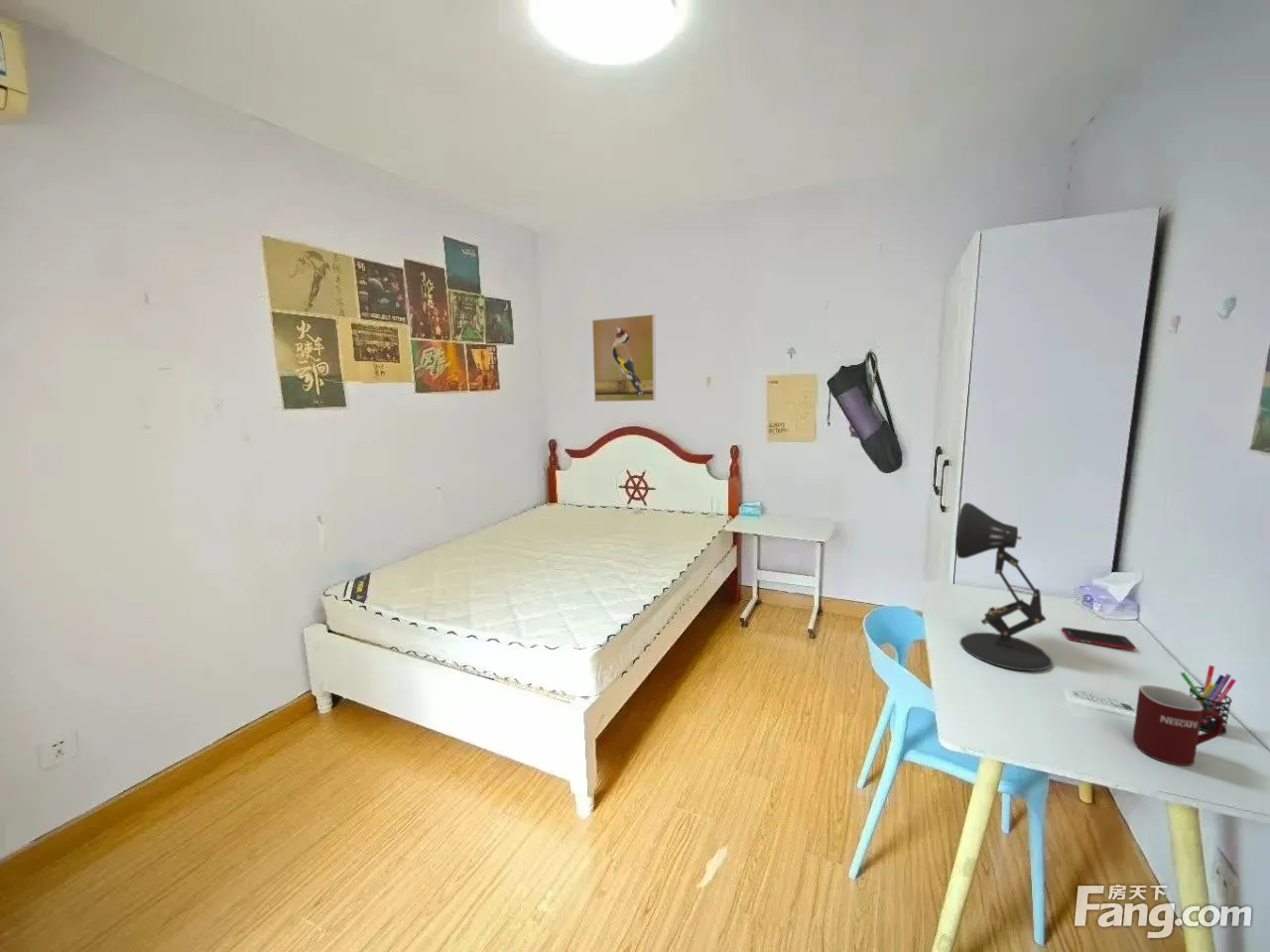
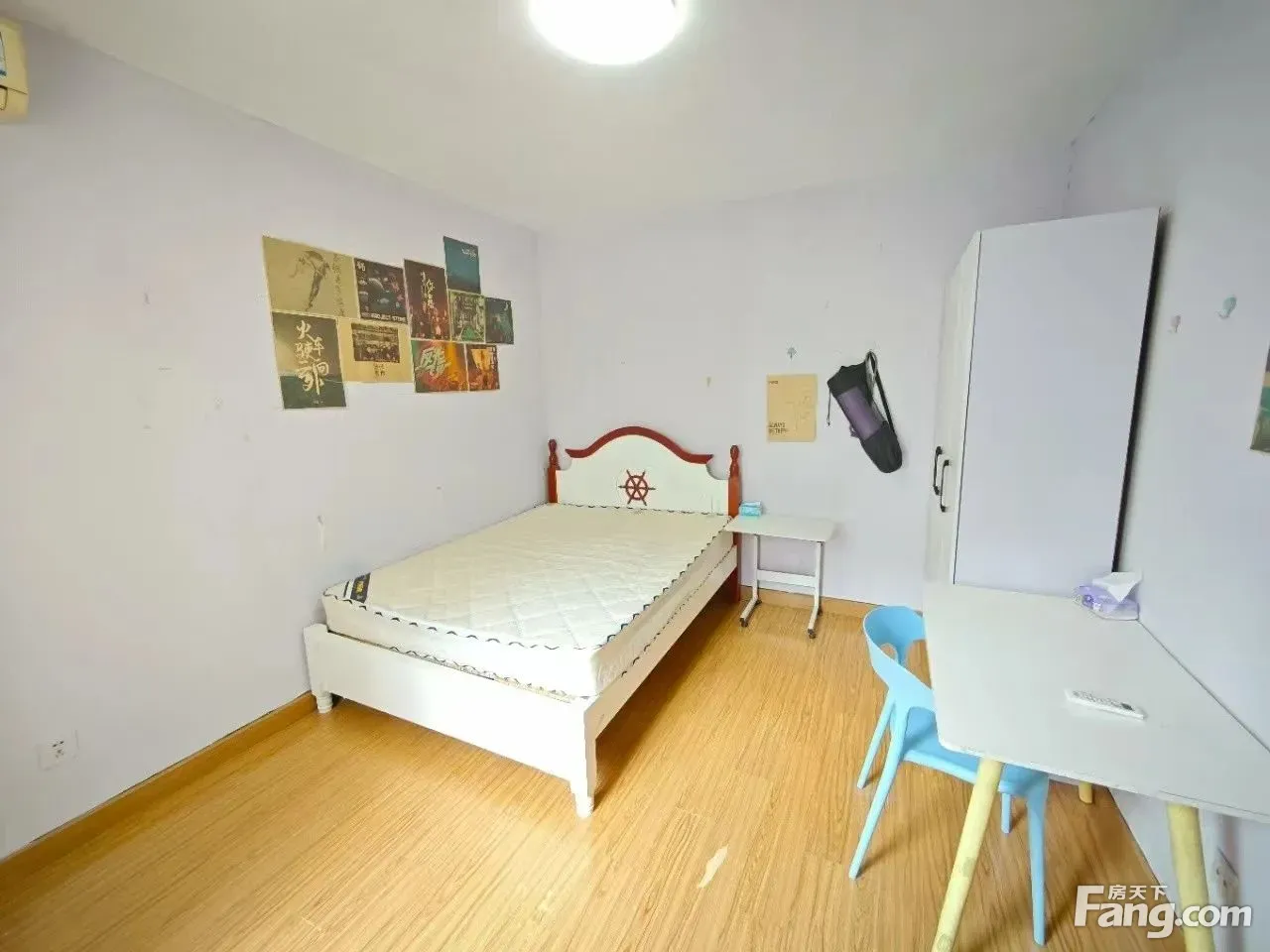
- desk lamp (1006, 580)
- cell phone (1096, 638)
- pen holder (1205, 696)
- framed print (623, 359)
- mug (1178, 726)
